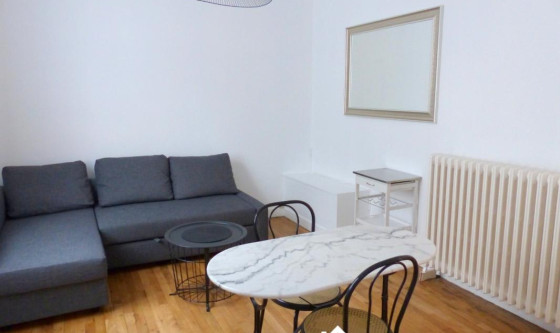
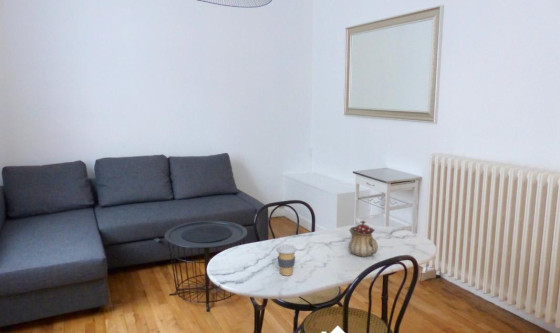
+ teapot (363, 237)
+ coffee cup (286, 260)
